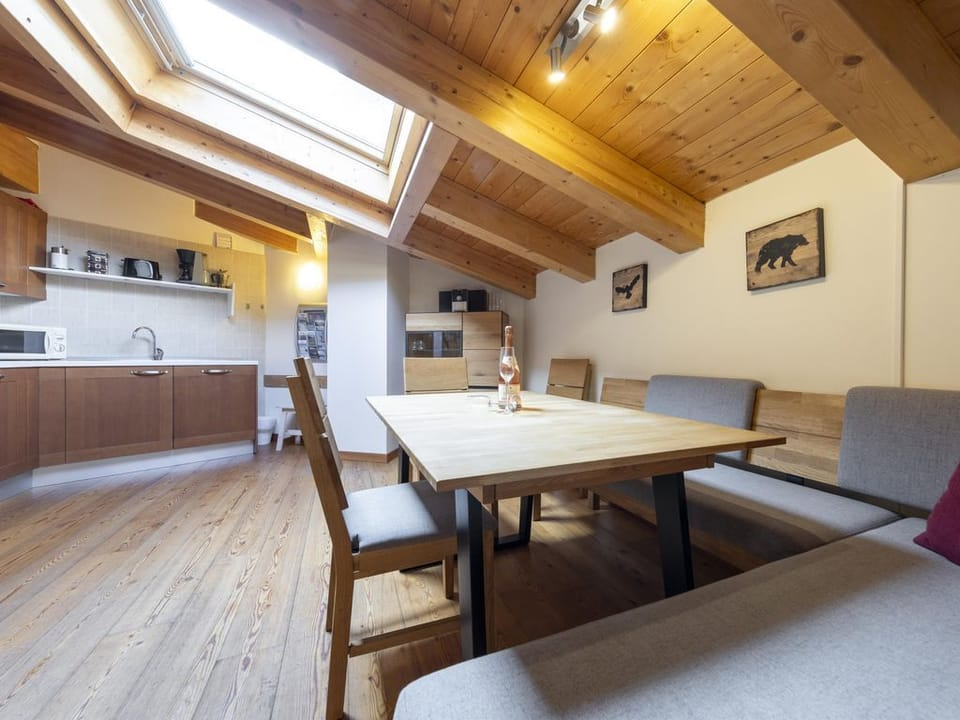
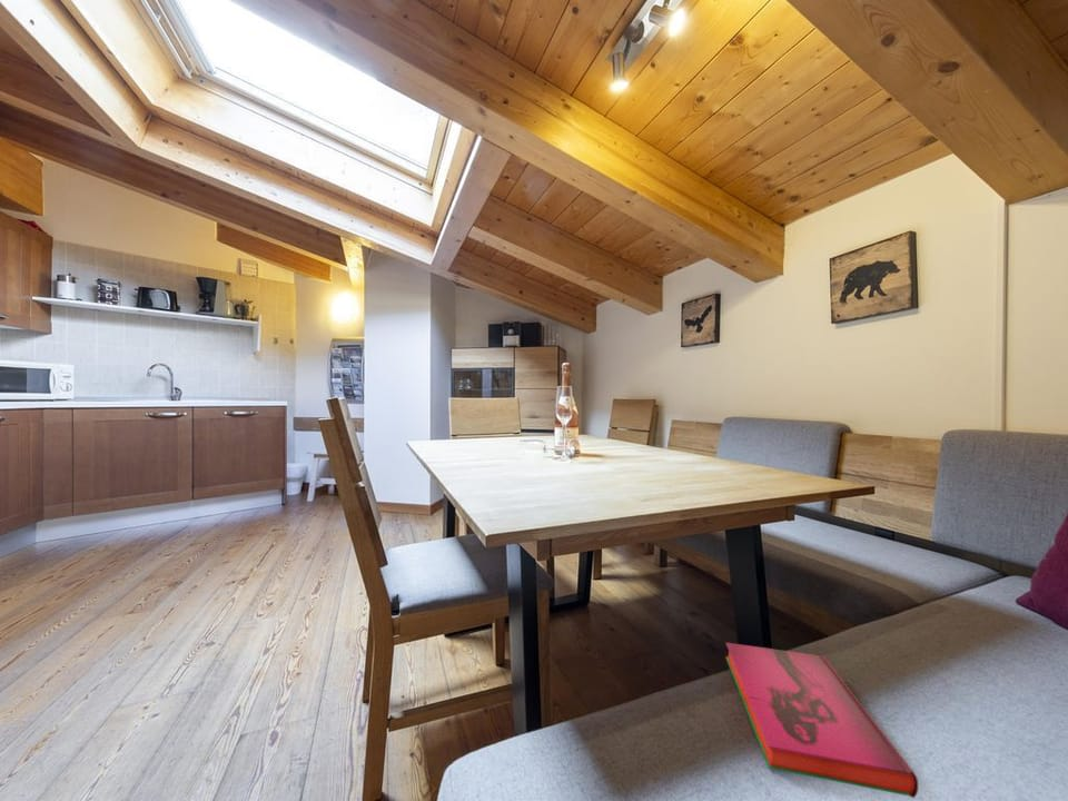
+ hardback book (801, 703)
